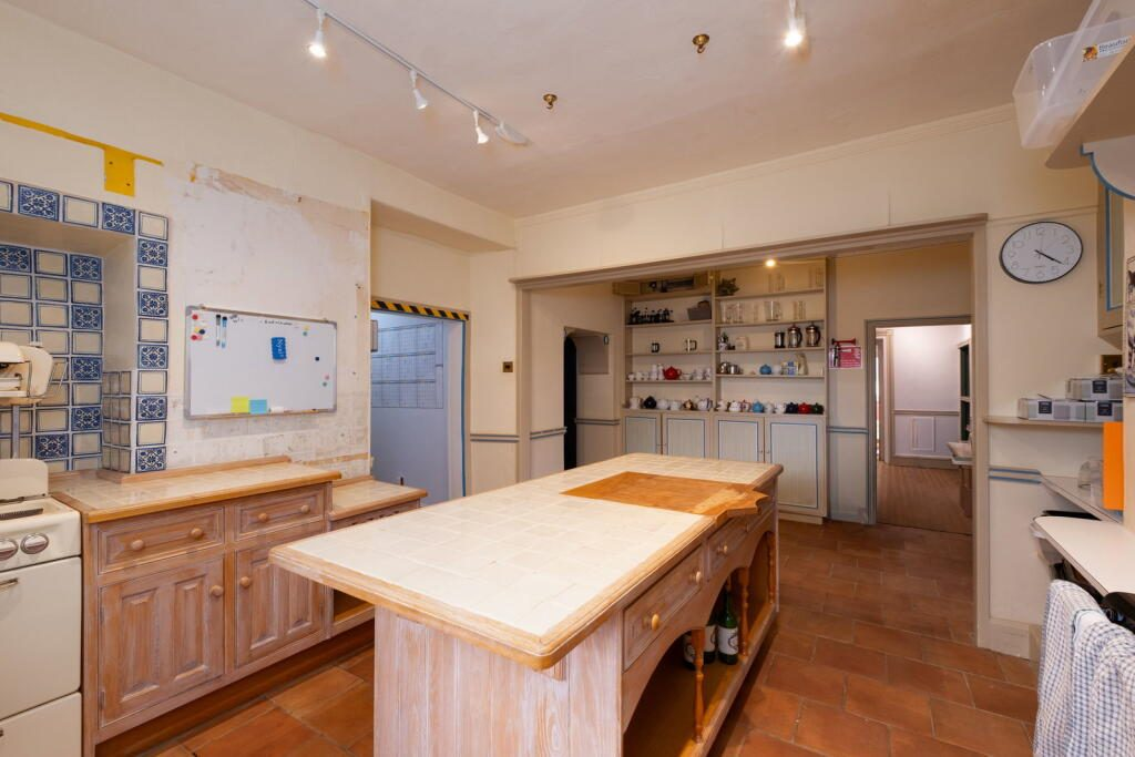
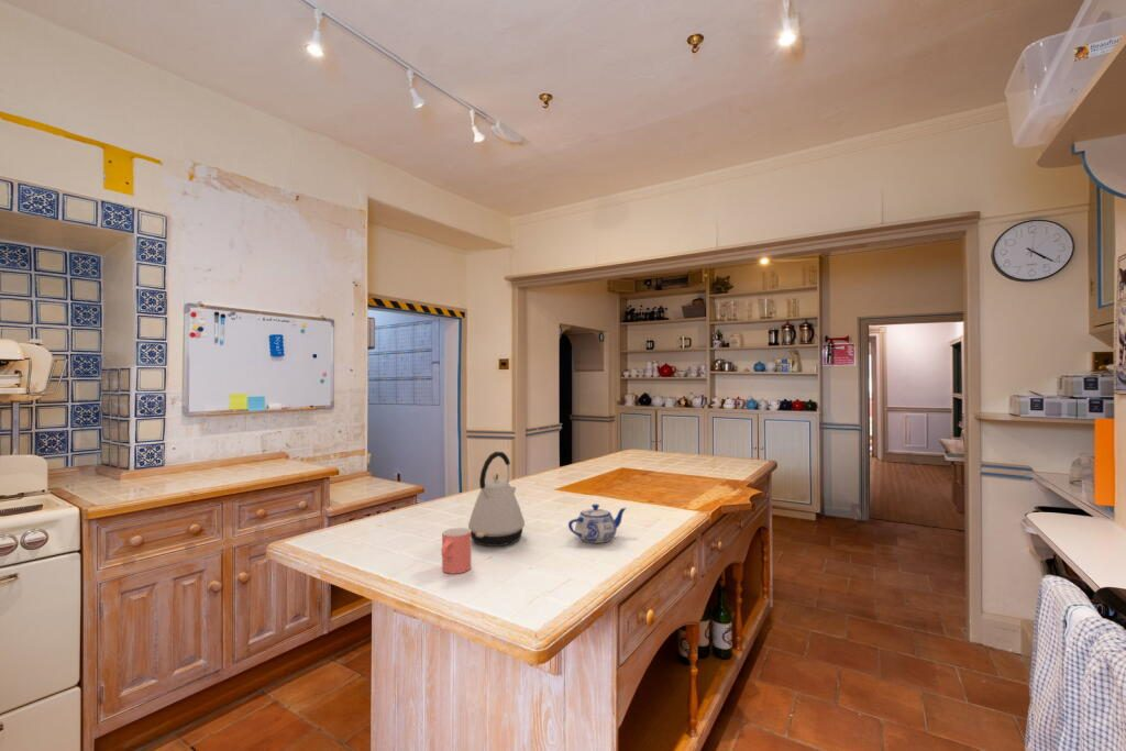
+ cup (453, 552)
+ kettle (497, 495)
+ teapot (598, 521)
